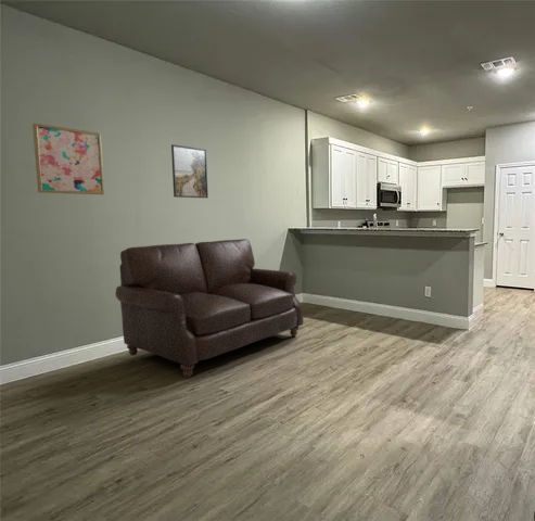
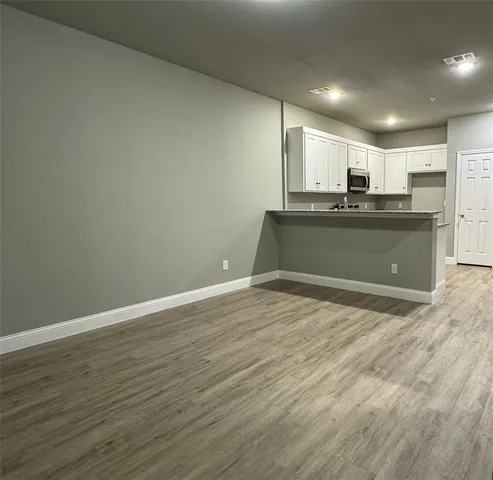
- sofa (217, 294)
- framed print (190, 171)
- wall art (71, 161)
